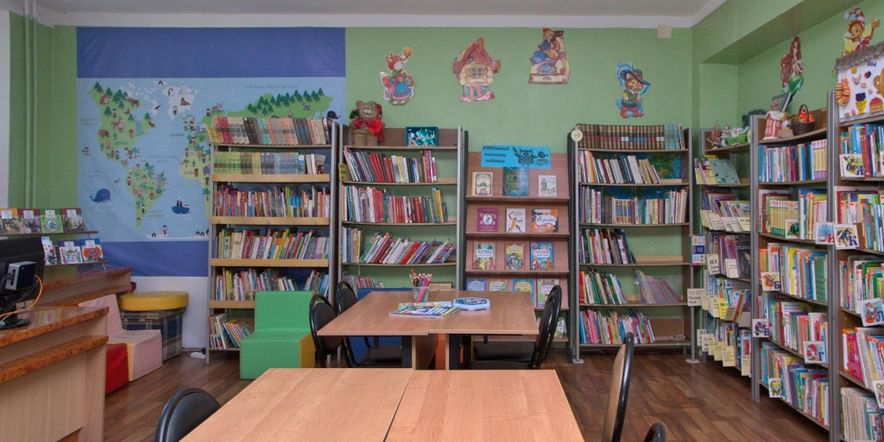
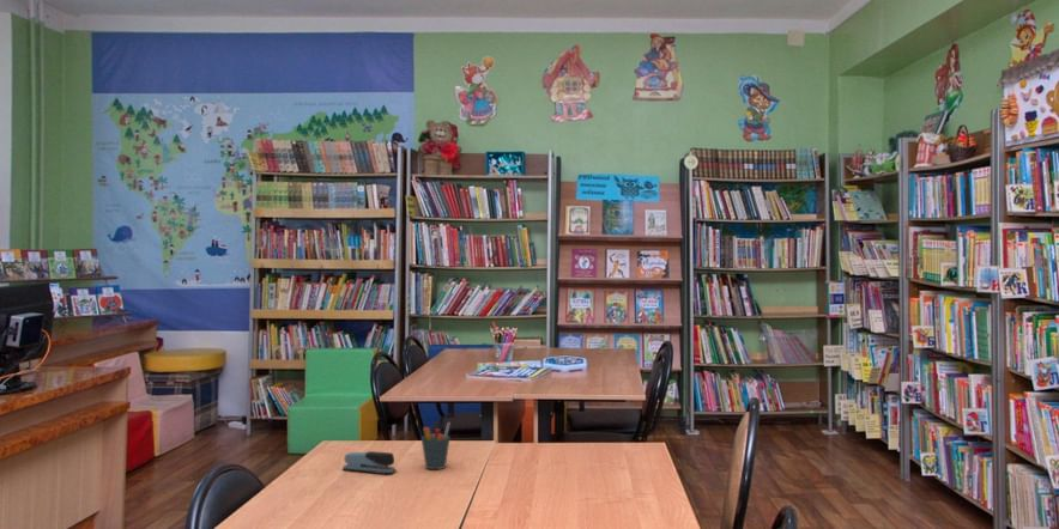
+ stapler (369, 461)
+ pen holder (435, 444)
